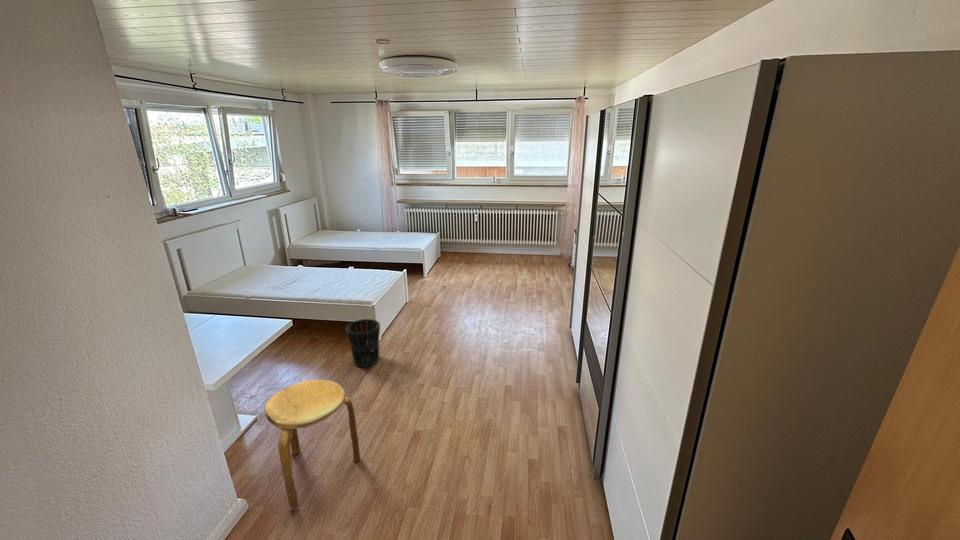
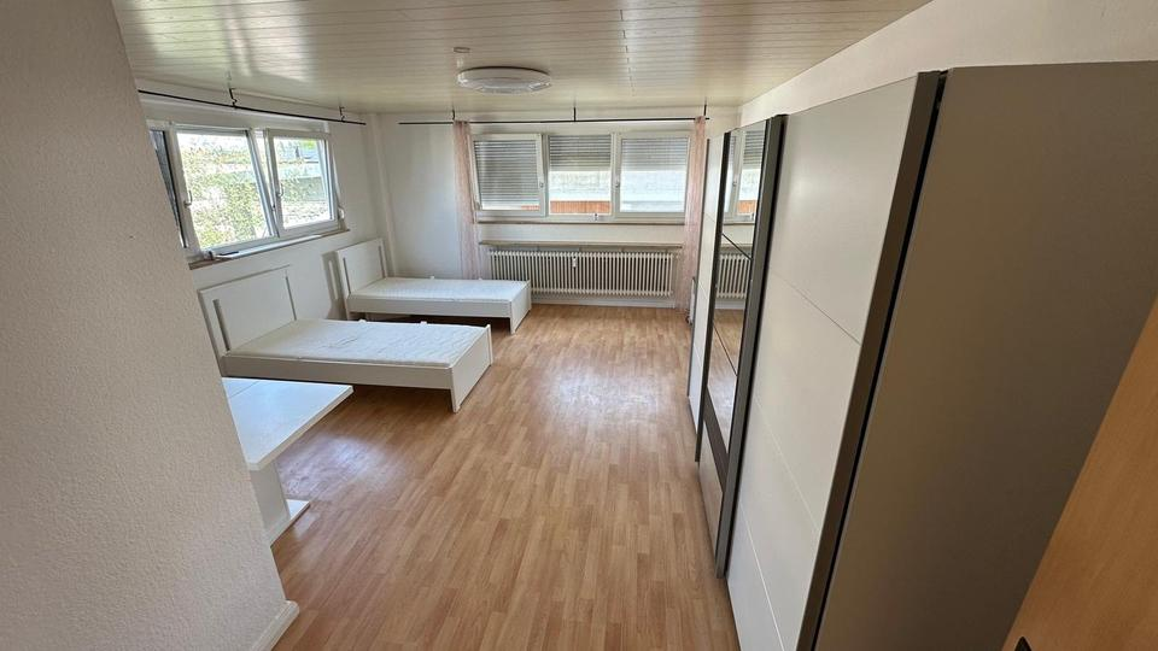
- stool (298, 439)
- wastebasket (364, 343)
